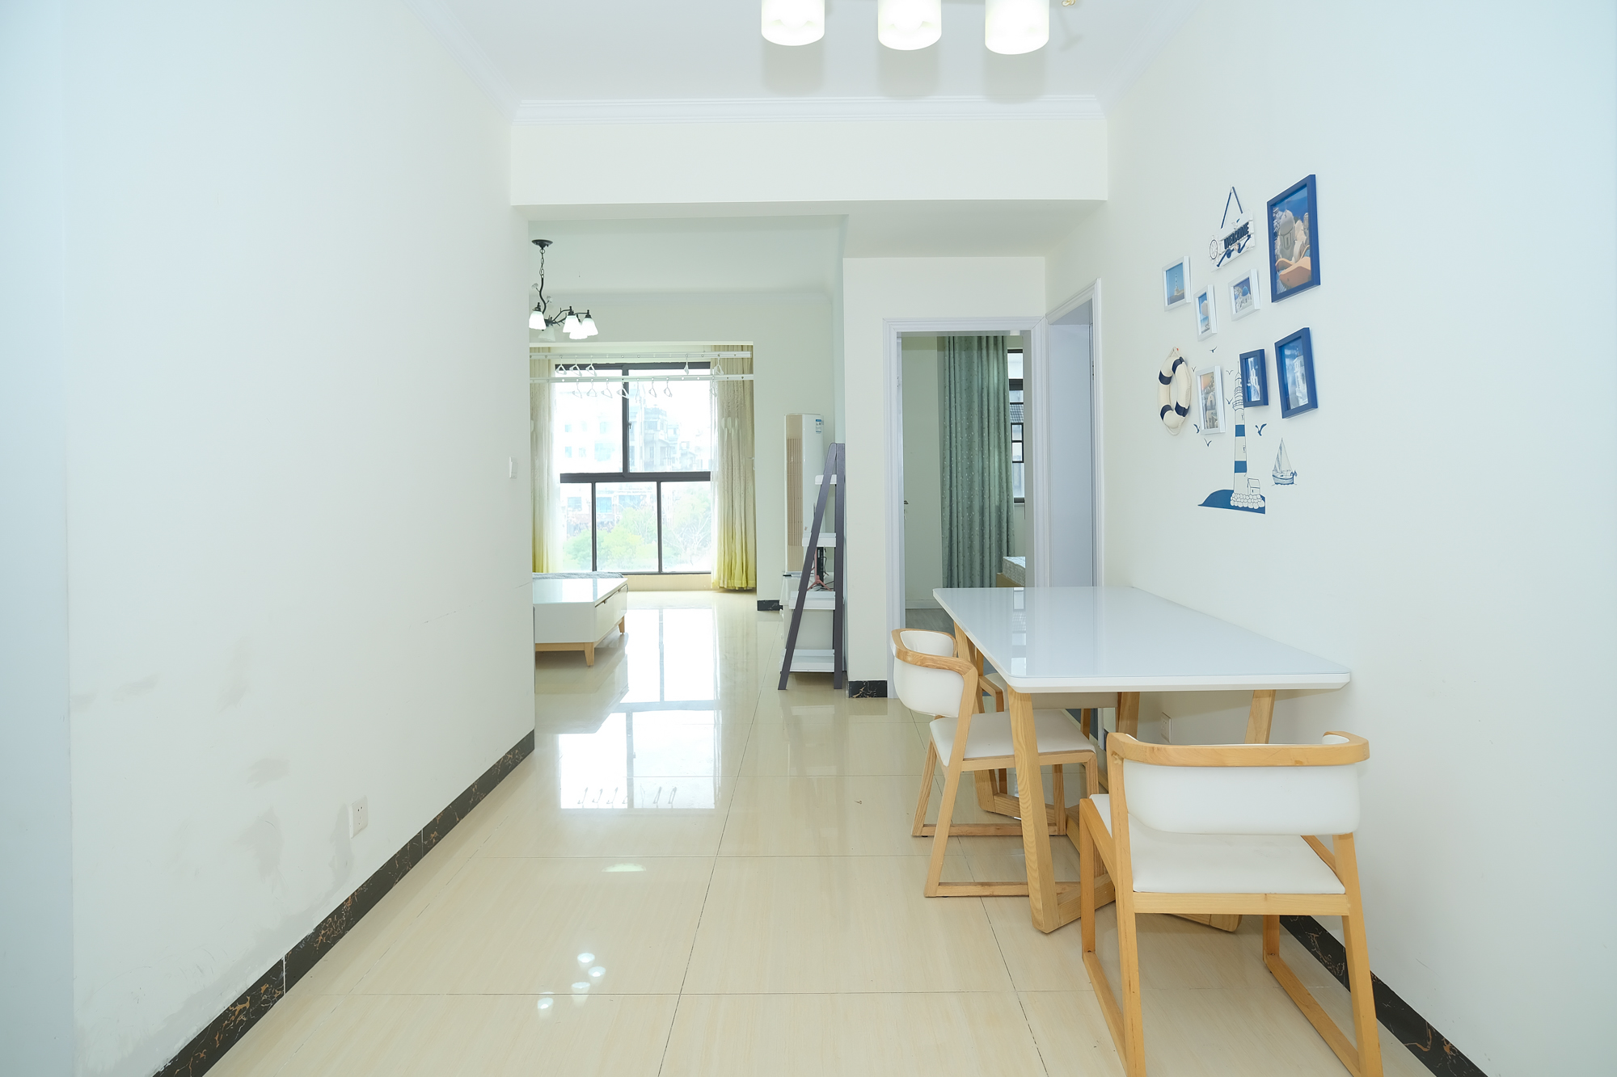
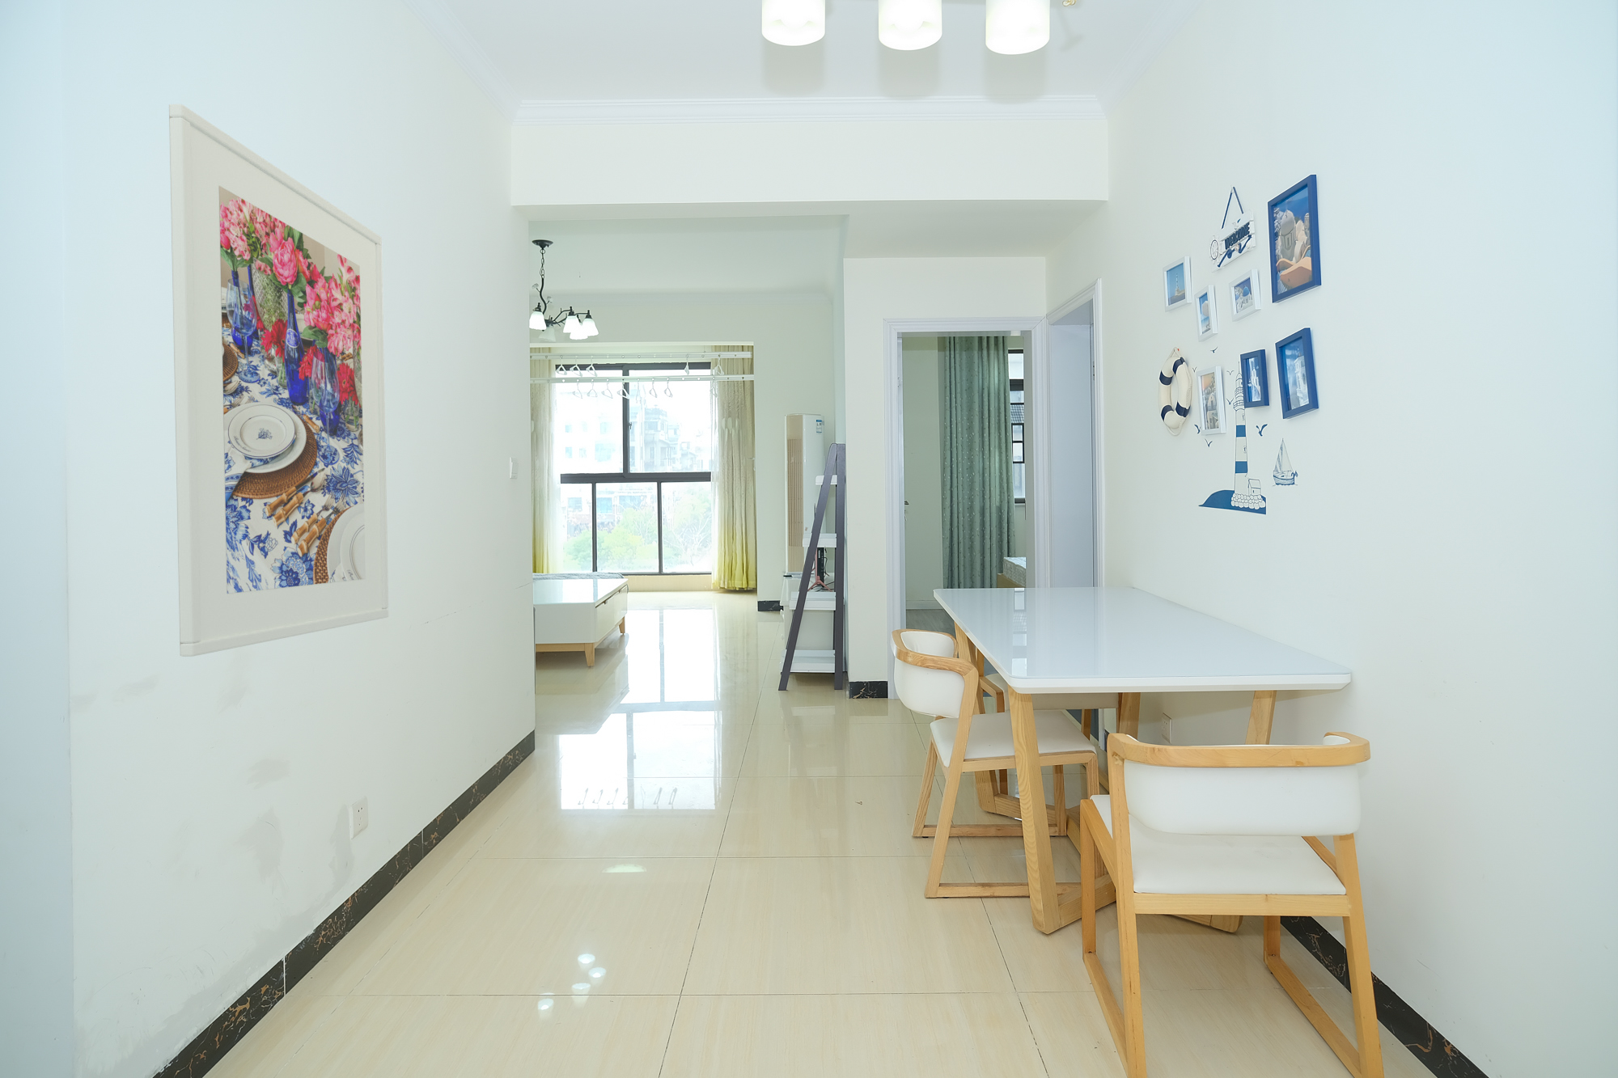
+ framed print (300, 408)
